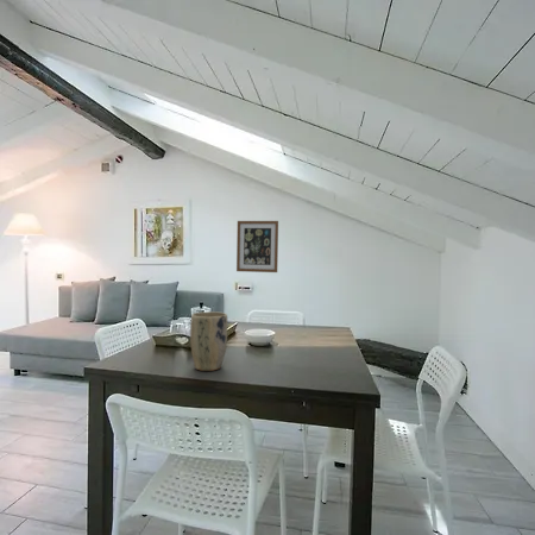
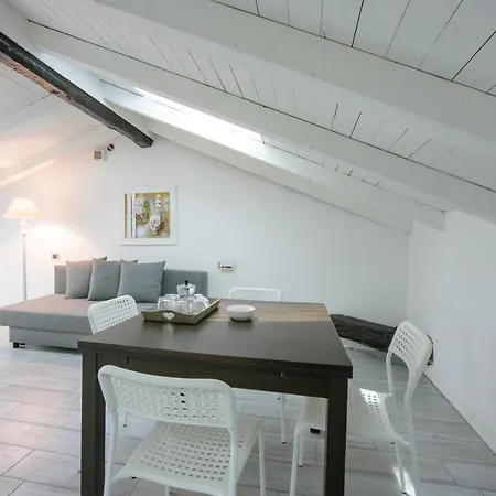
- wall art (257, 246)
- plant pot (208, 340)
